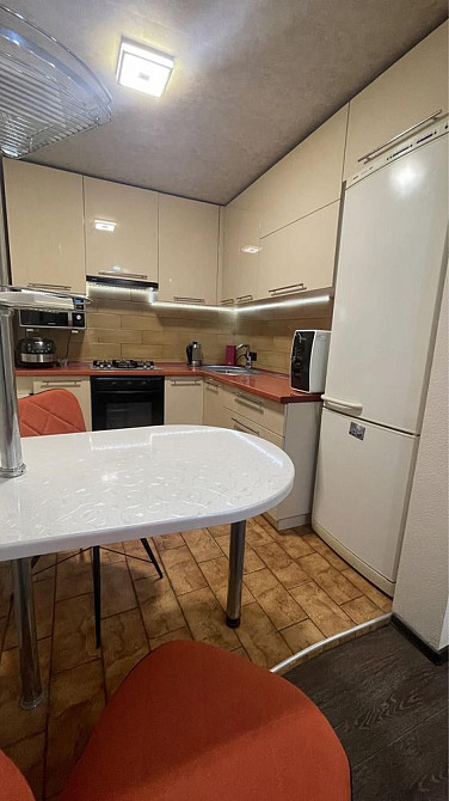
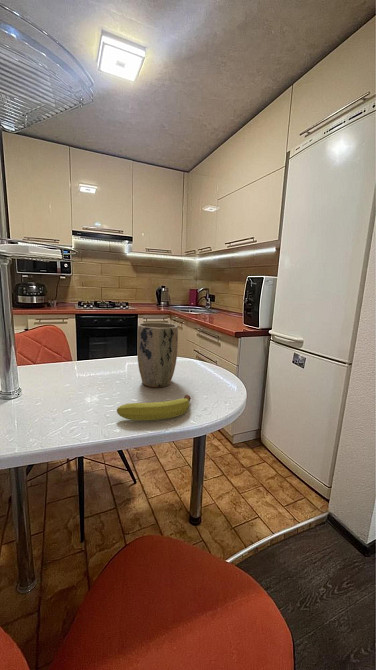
+ plant pot (157, 354)
+ fruit (156, 405)
